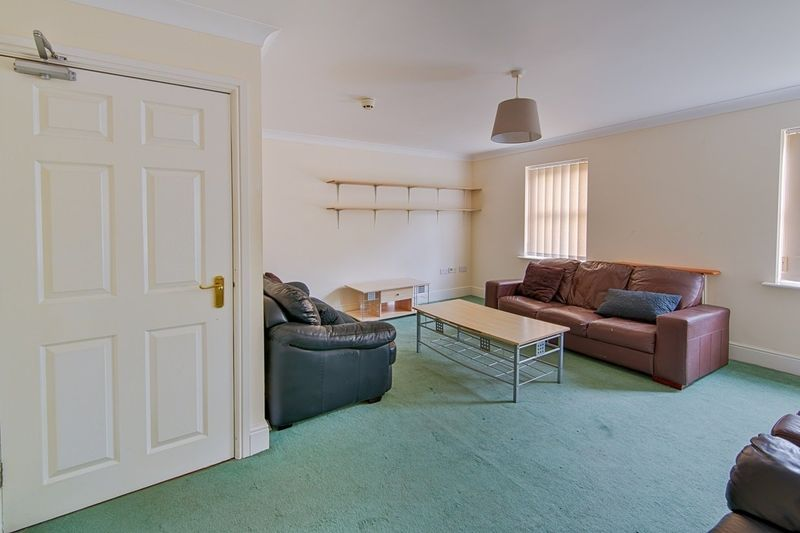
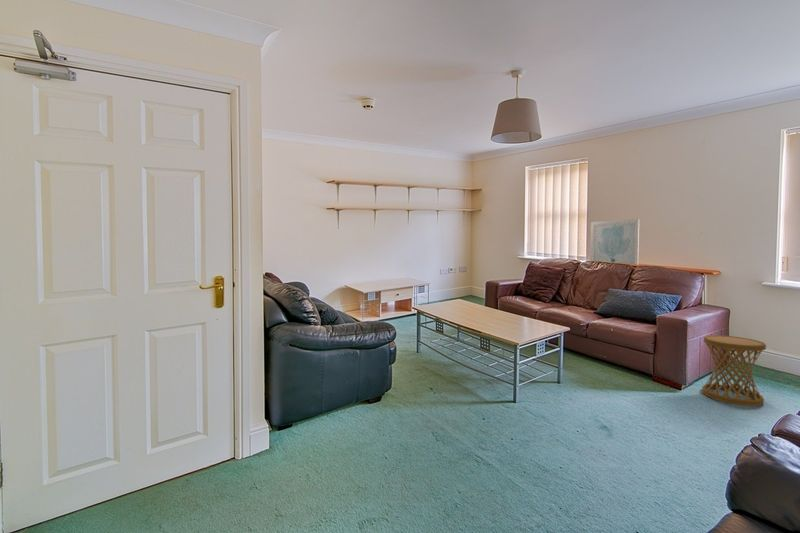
+ wall art (613, 244)
+ side table (732, 368)
